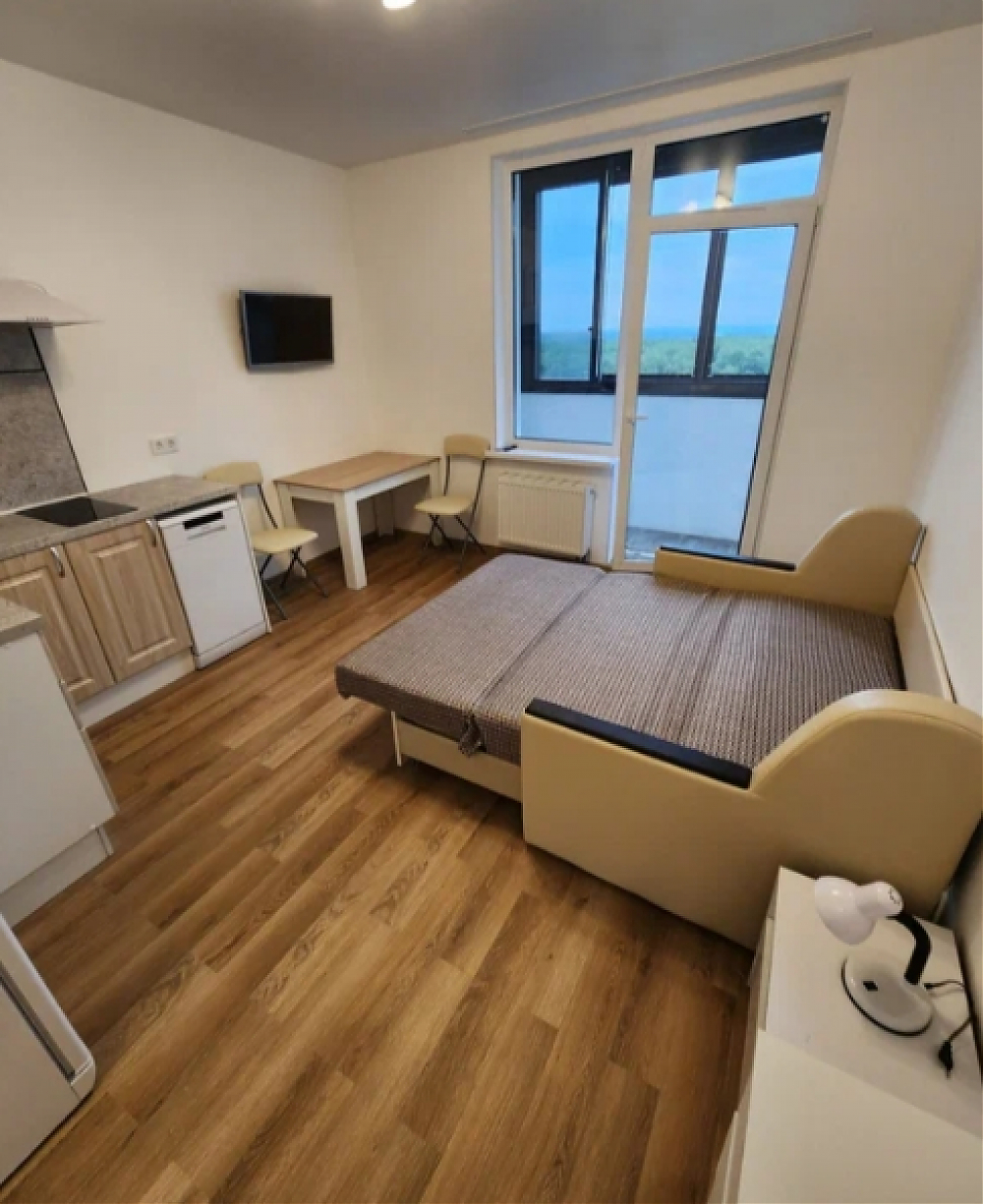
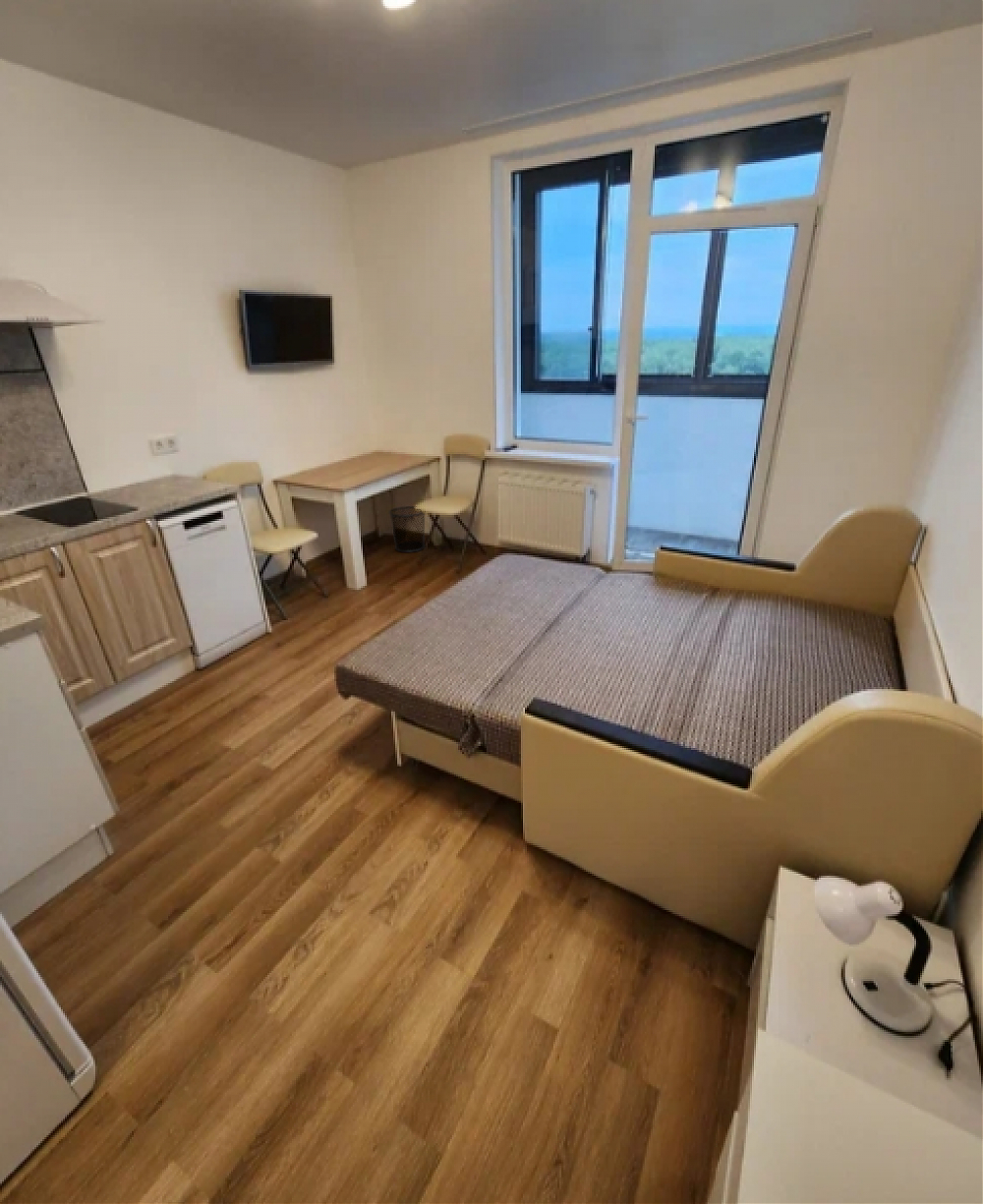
+ waste bin (409, 529)
